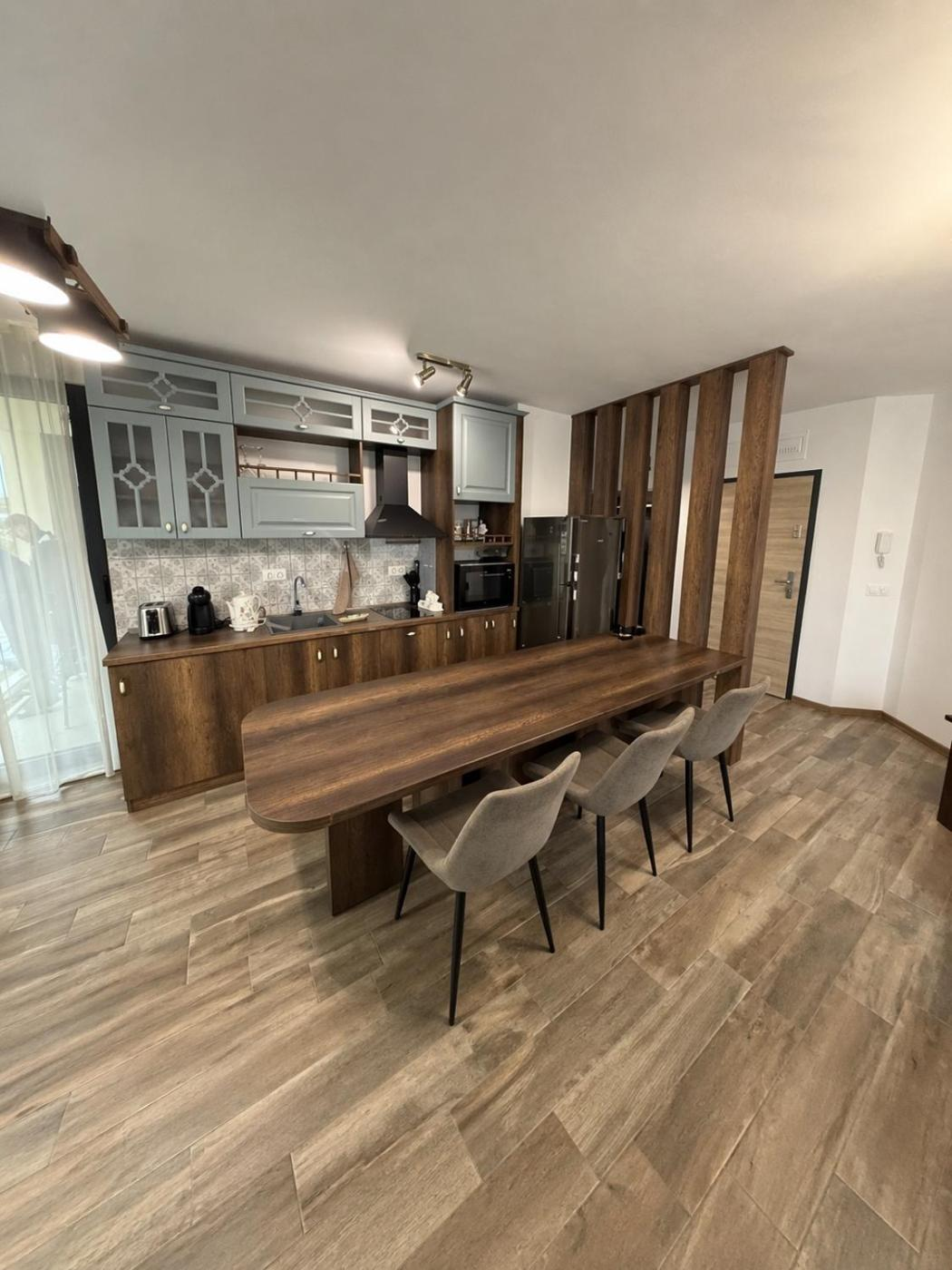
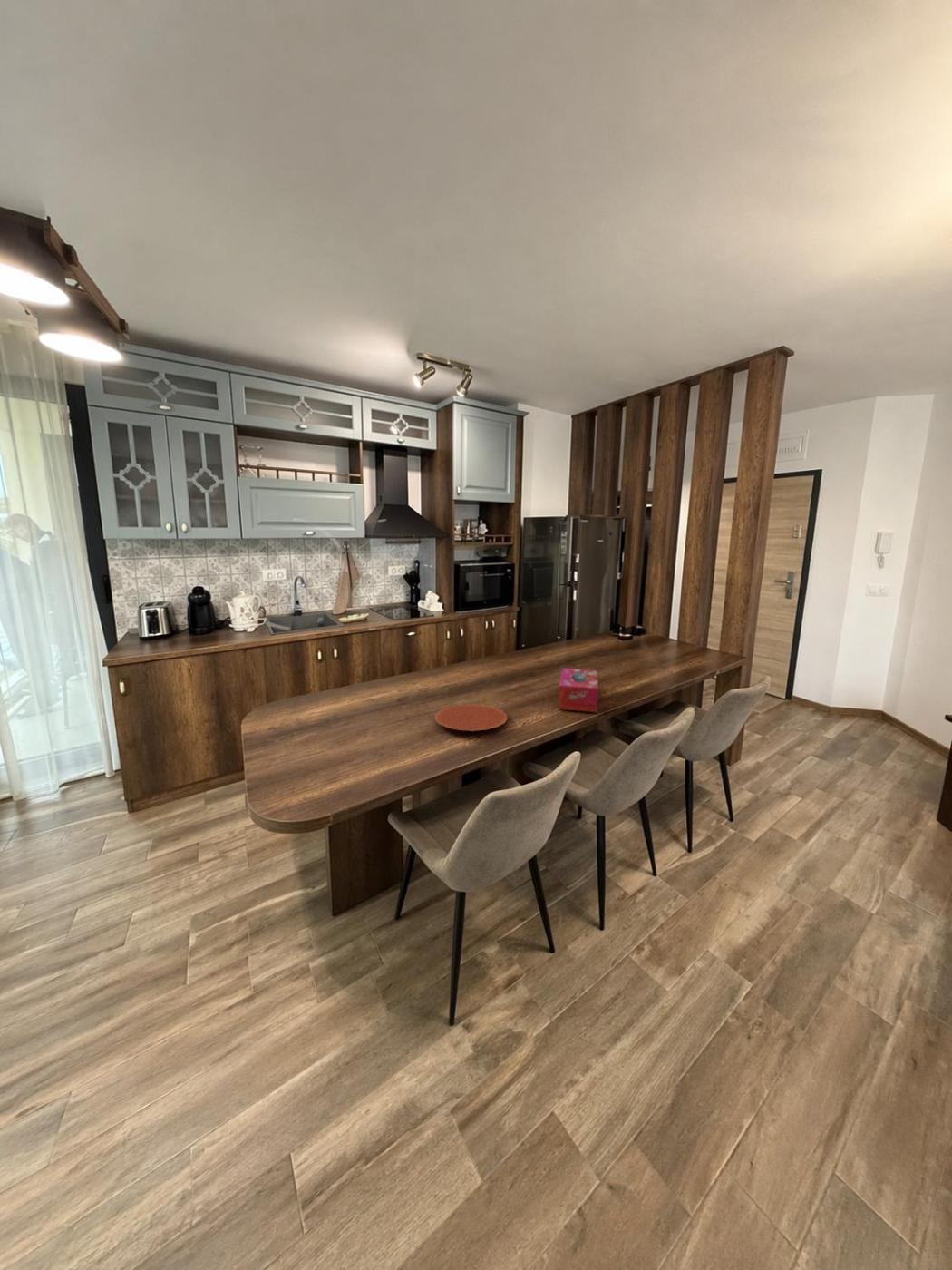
+ tissue box (578, 688)
+ plate (471, 719)
